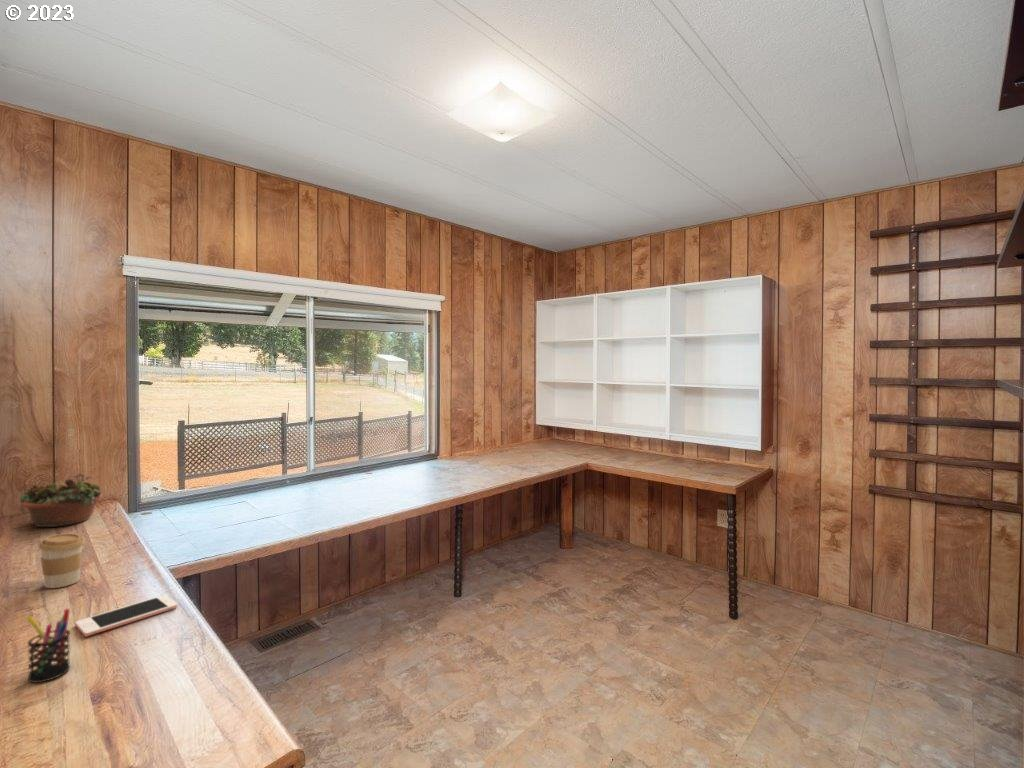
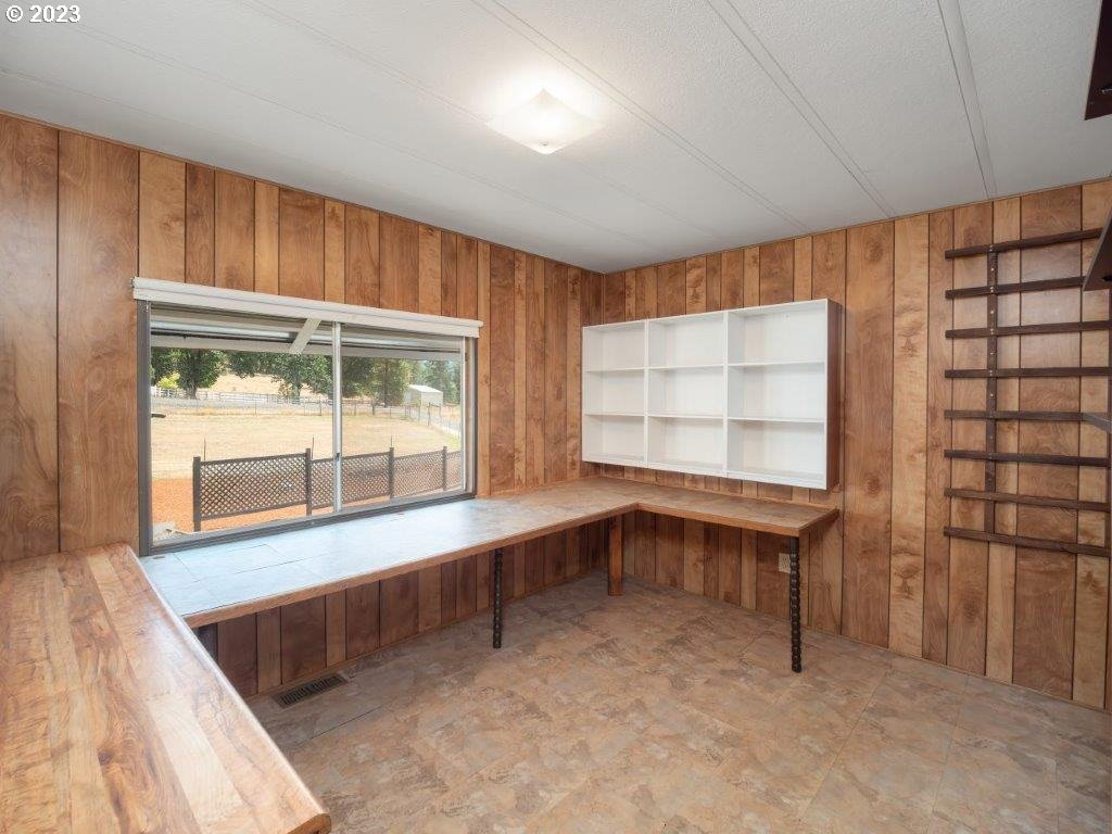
- cell phone (128, 614)
- succulent planter (61, 497)
- pen holder (54, 639)
- coffee cup (62, 559)
